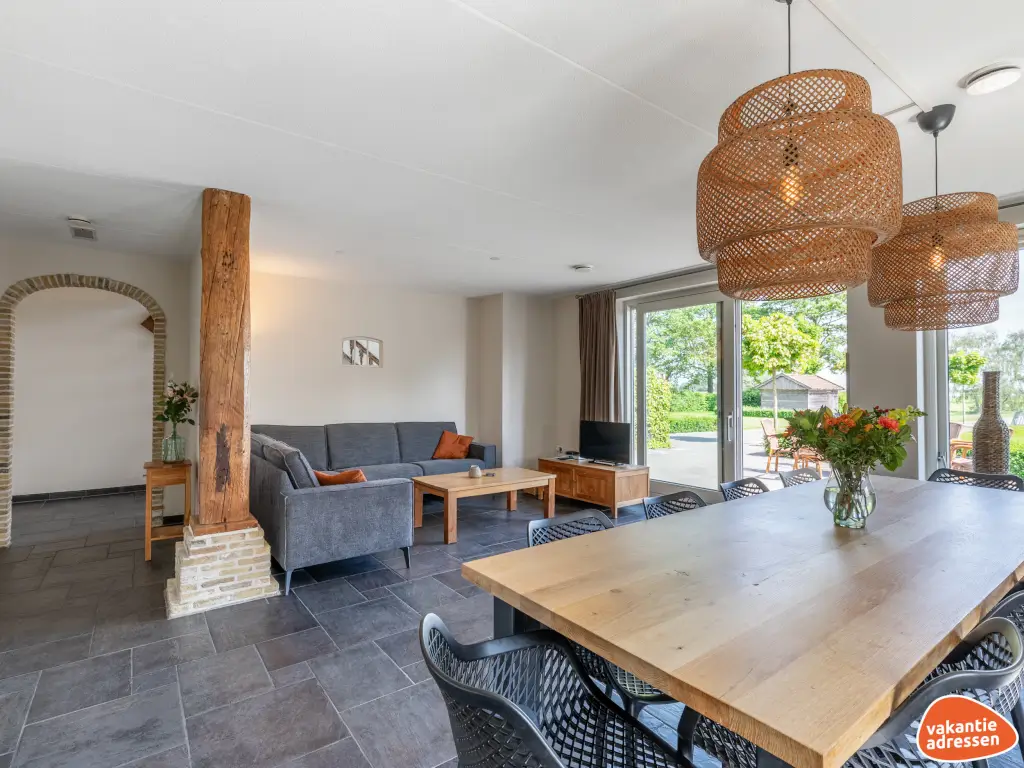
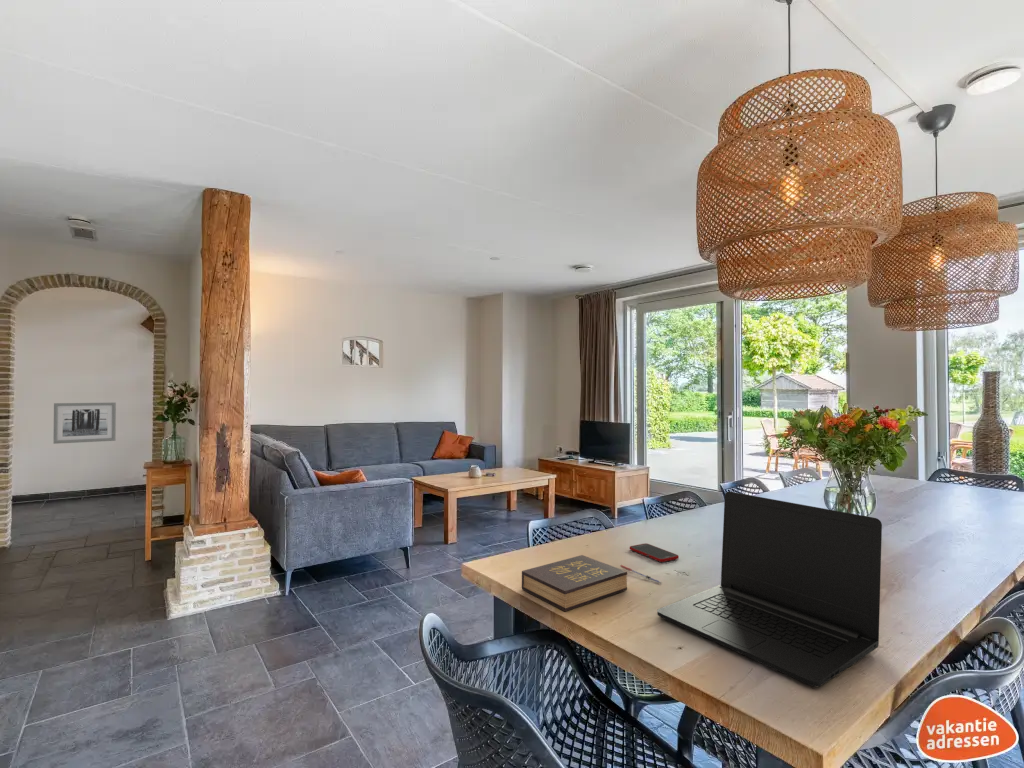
+ wall art (85, 422)
+ pen (640, 573)
+ laptop (762, 570)
+ hardback book (574, 580)
+ cell phone (653, 552)
